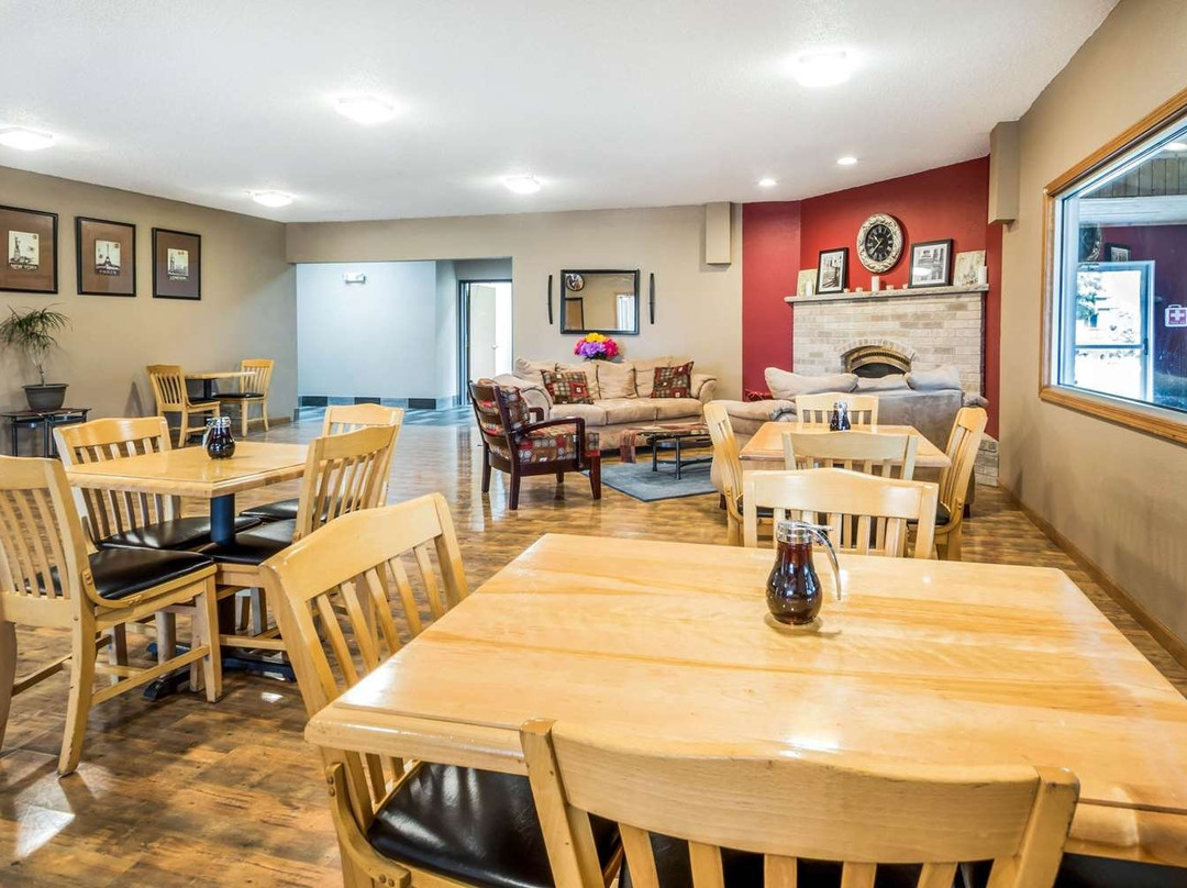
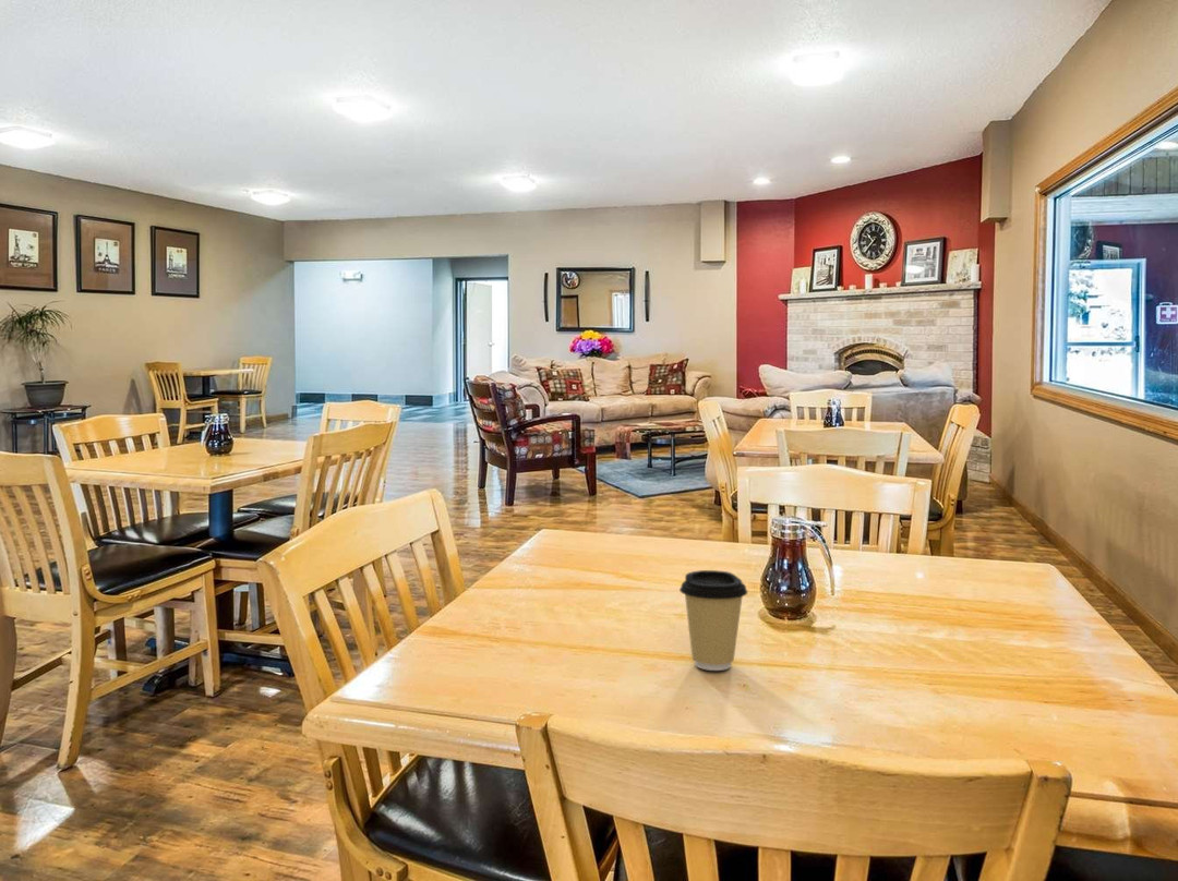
+ coffee cup (712, 620)
